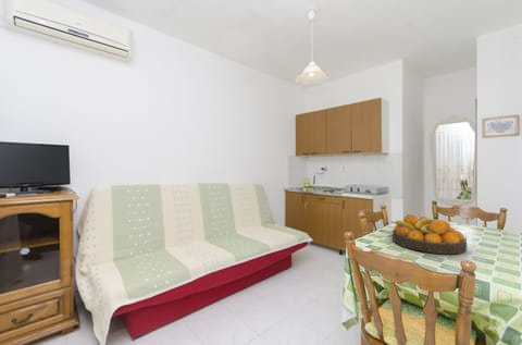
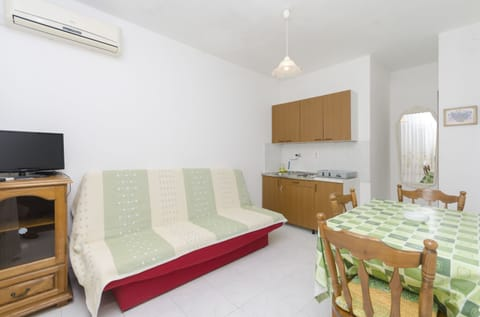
- fruit bowl (426, 230)
